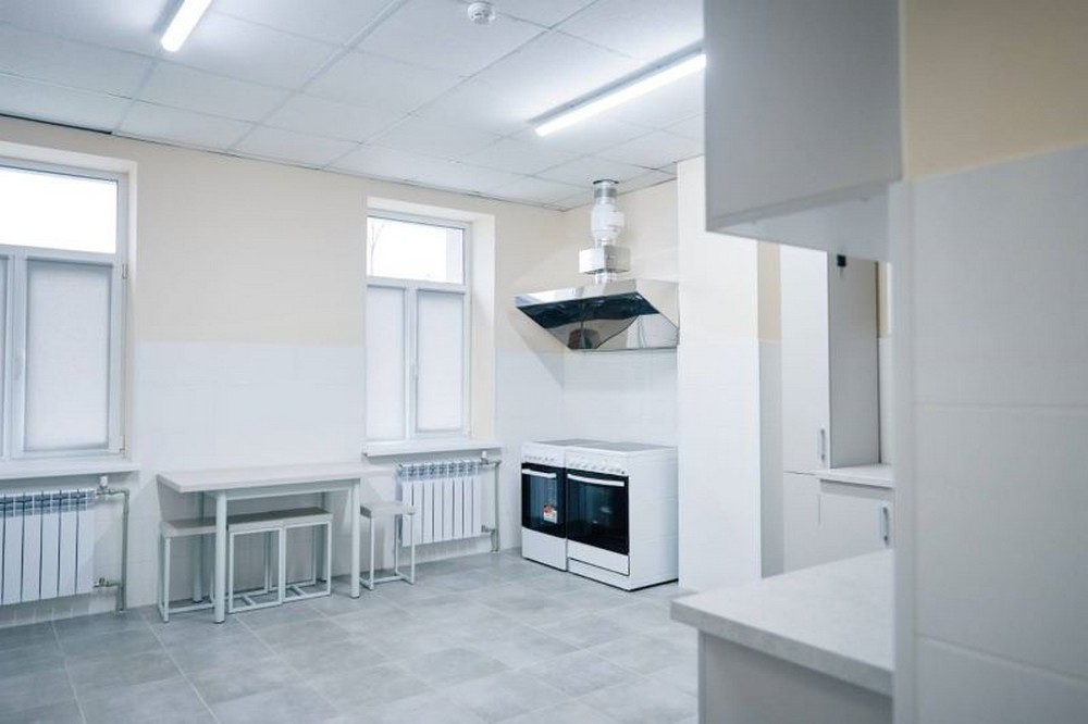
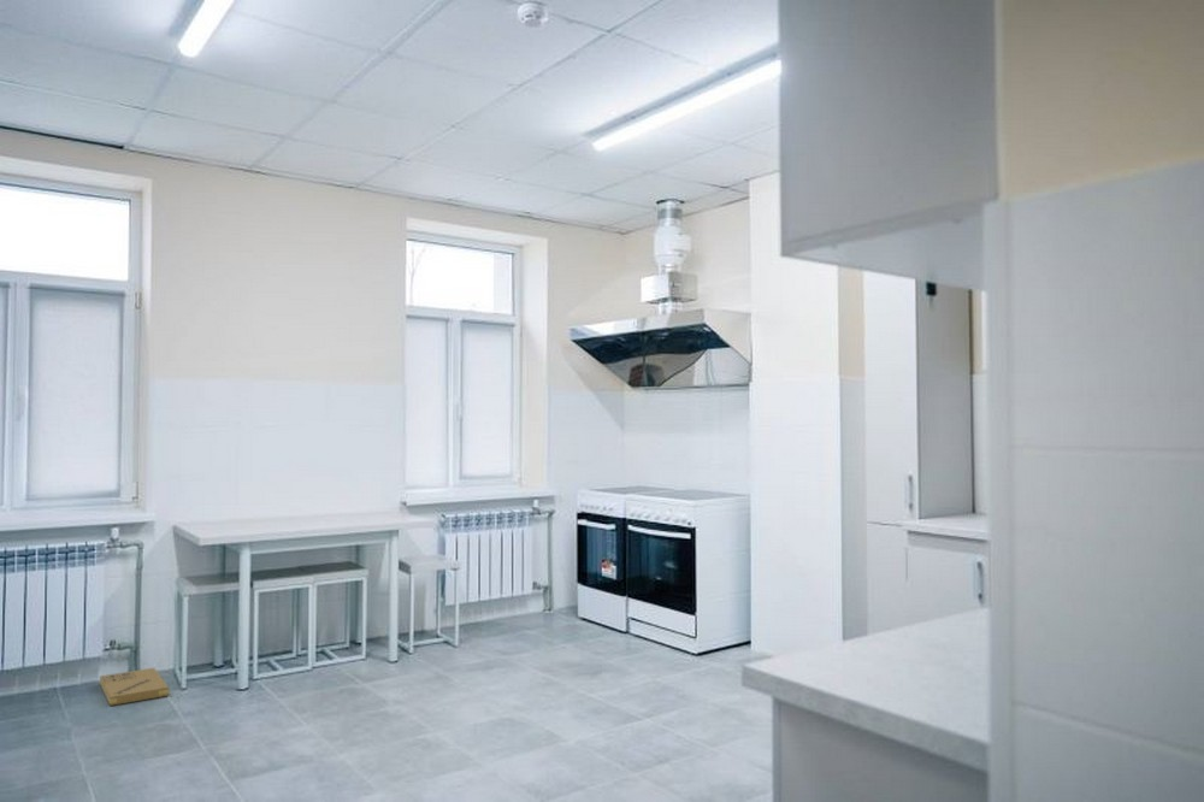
+ cardboard box (132, 685)
